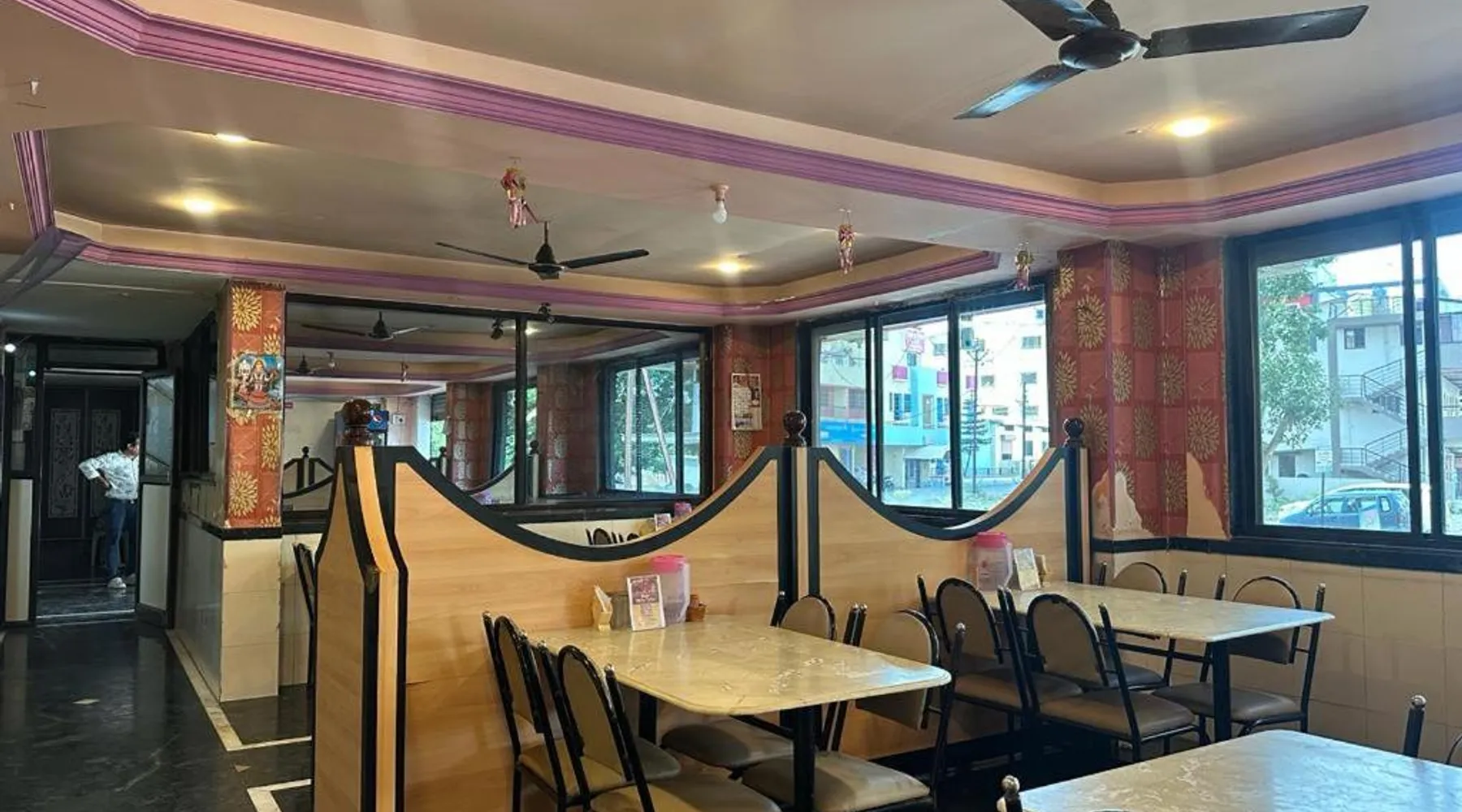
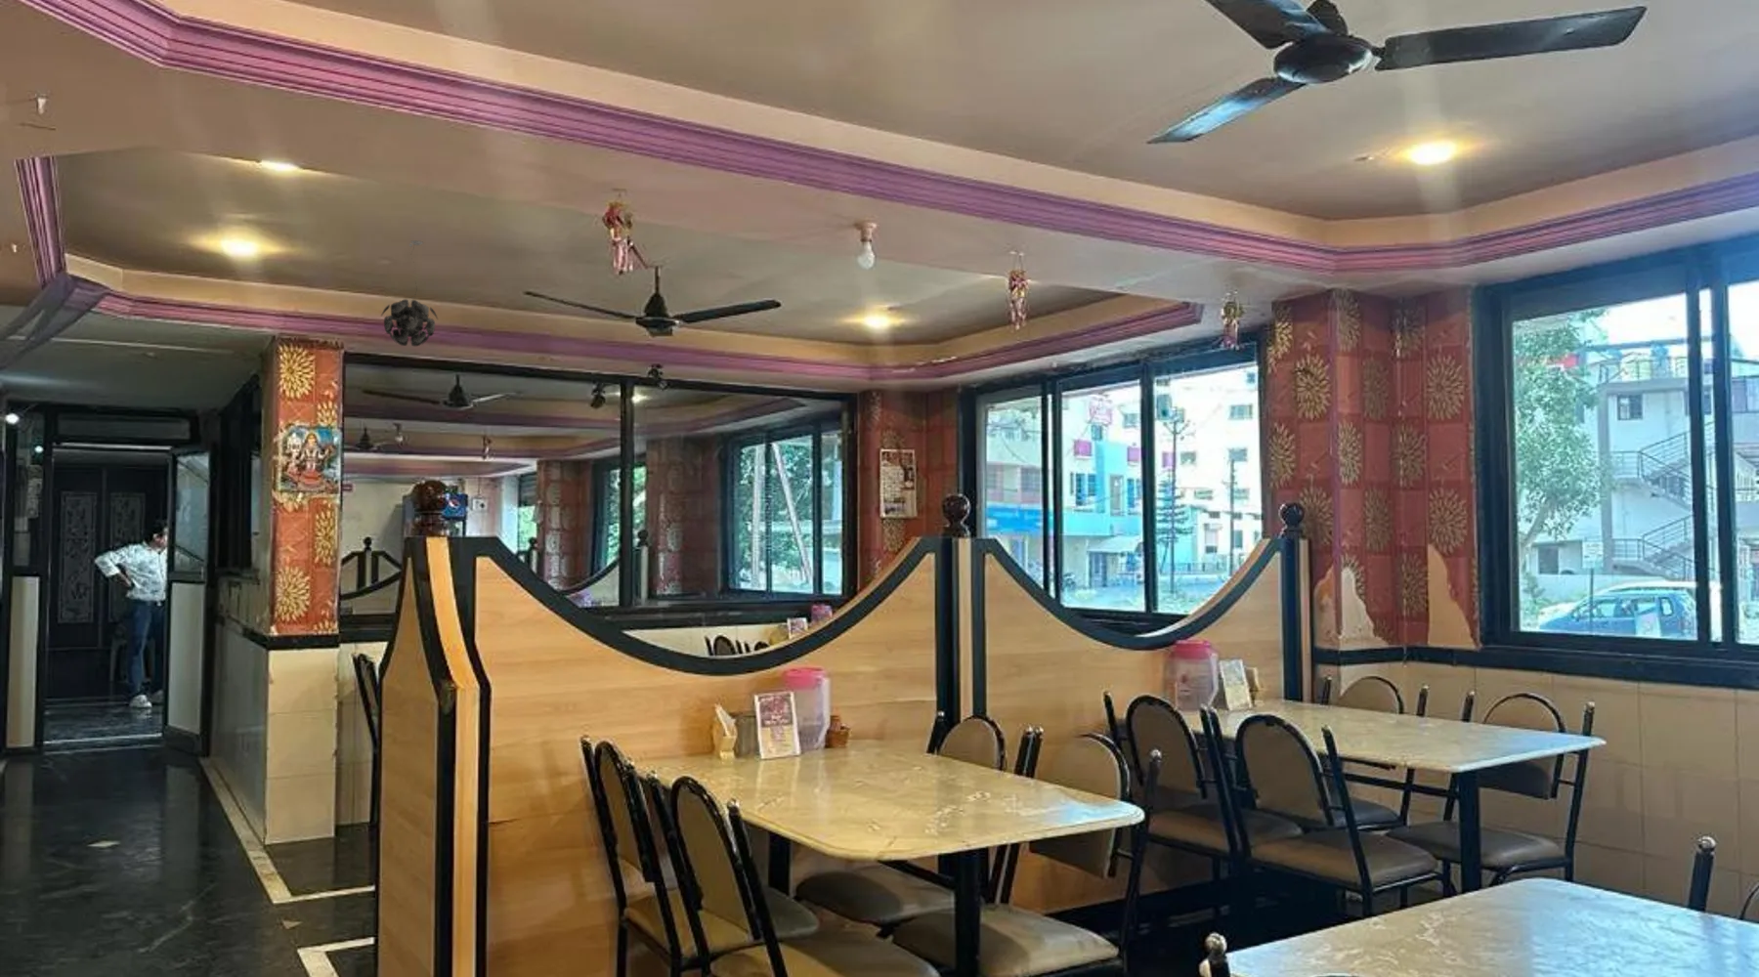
+ pendant light (414, 296)
